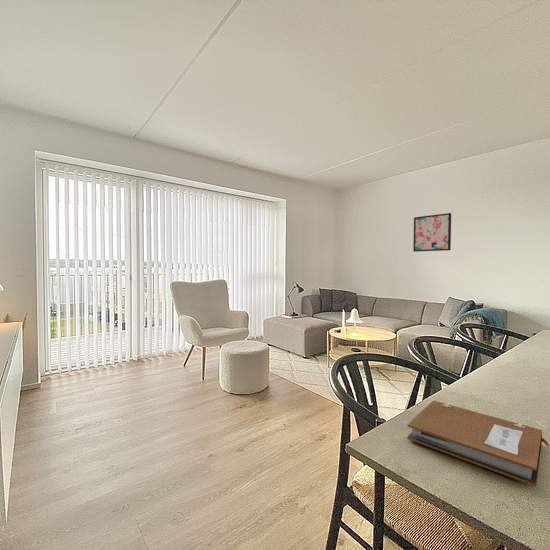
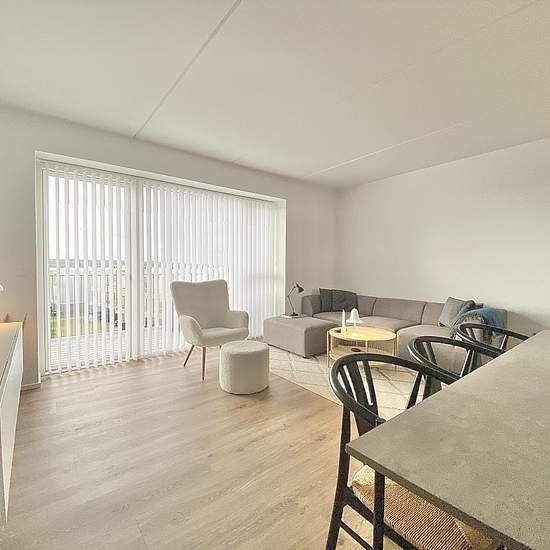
- wall art (431, 233)
- notebook (477, 434)
